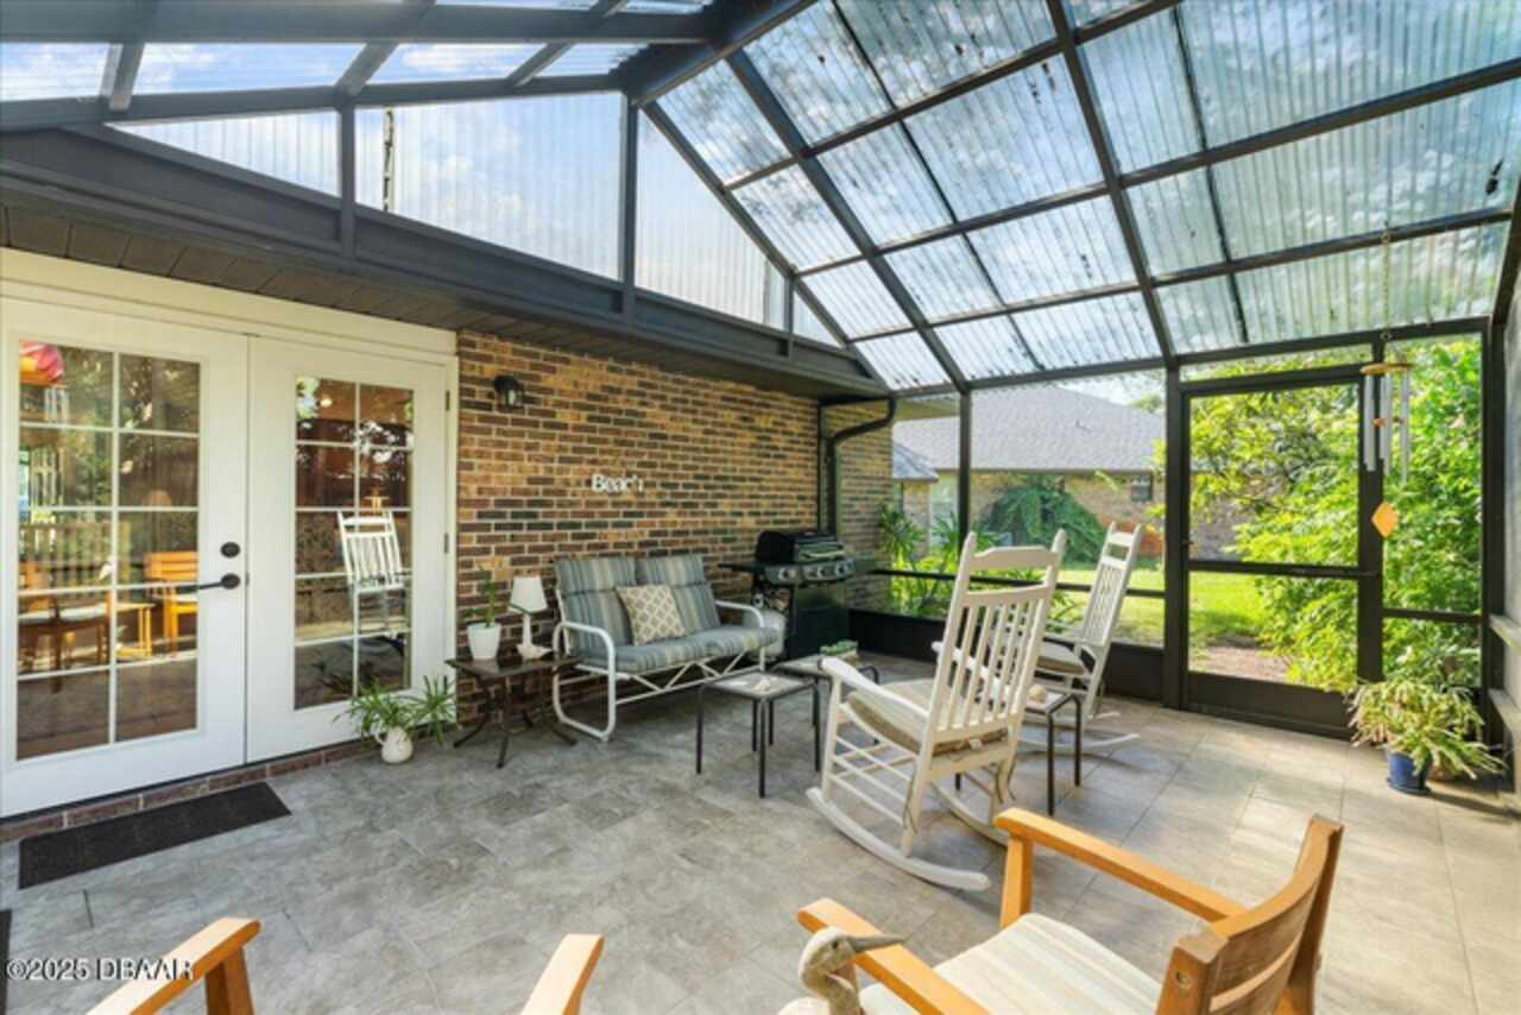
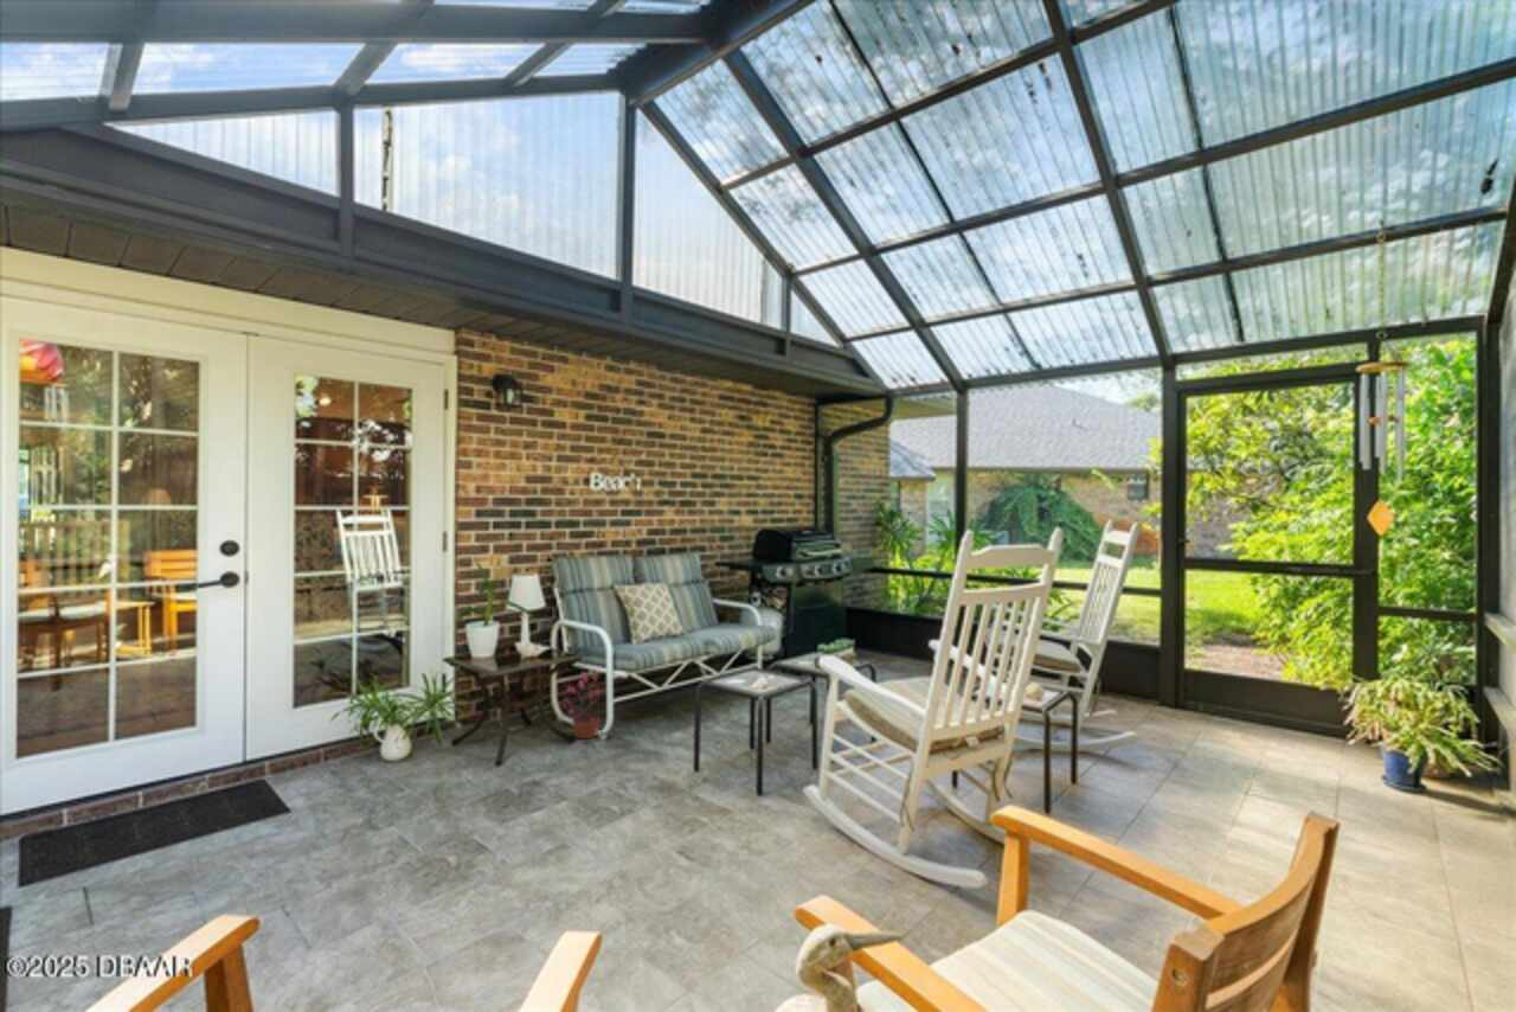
+ potted plant (589, 705)
